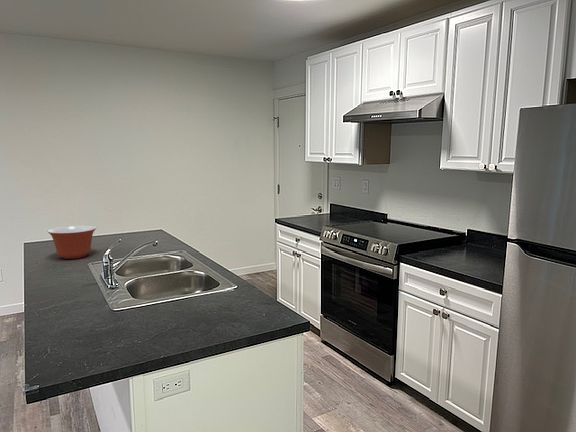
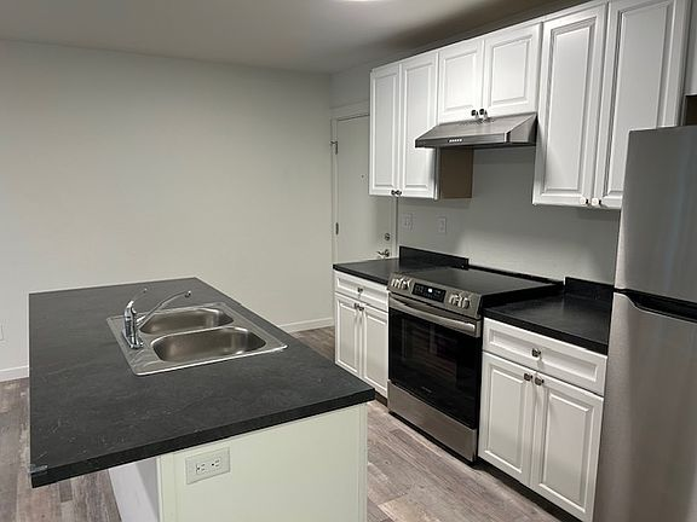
- mixing bowl (73, 242)
